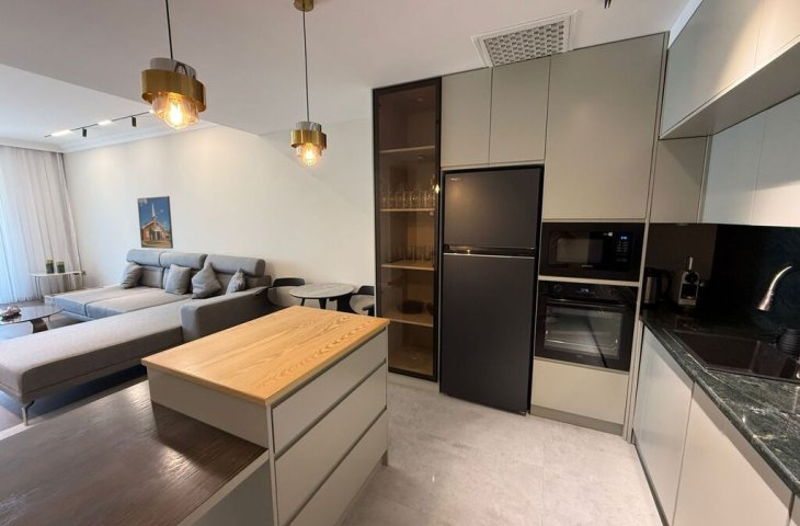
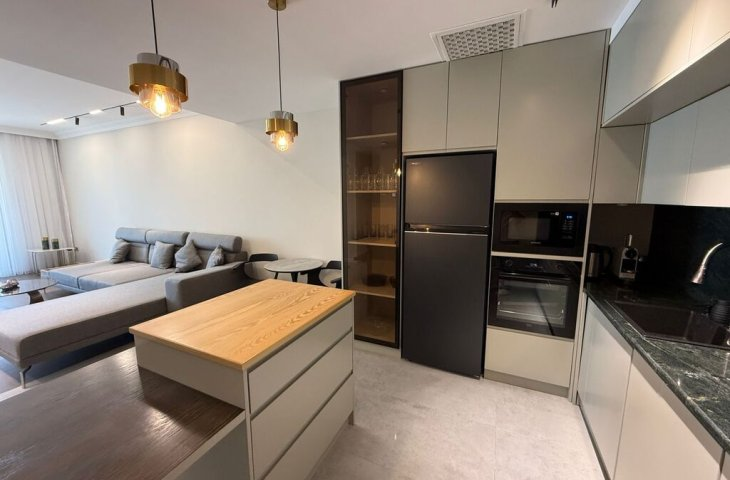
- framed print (155, 222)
